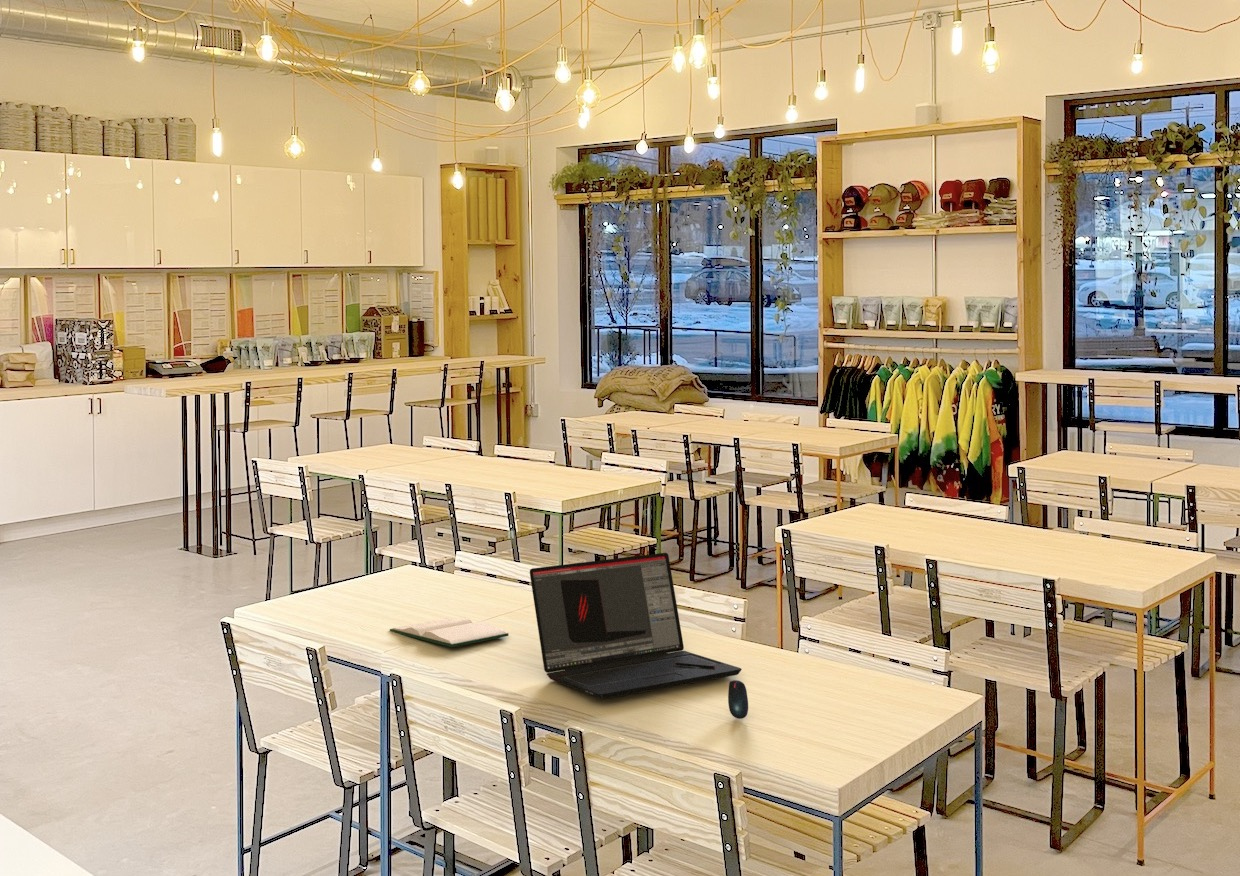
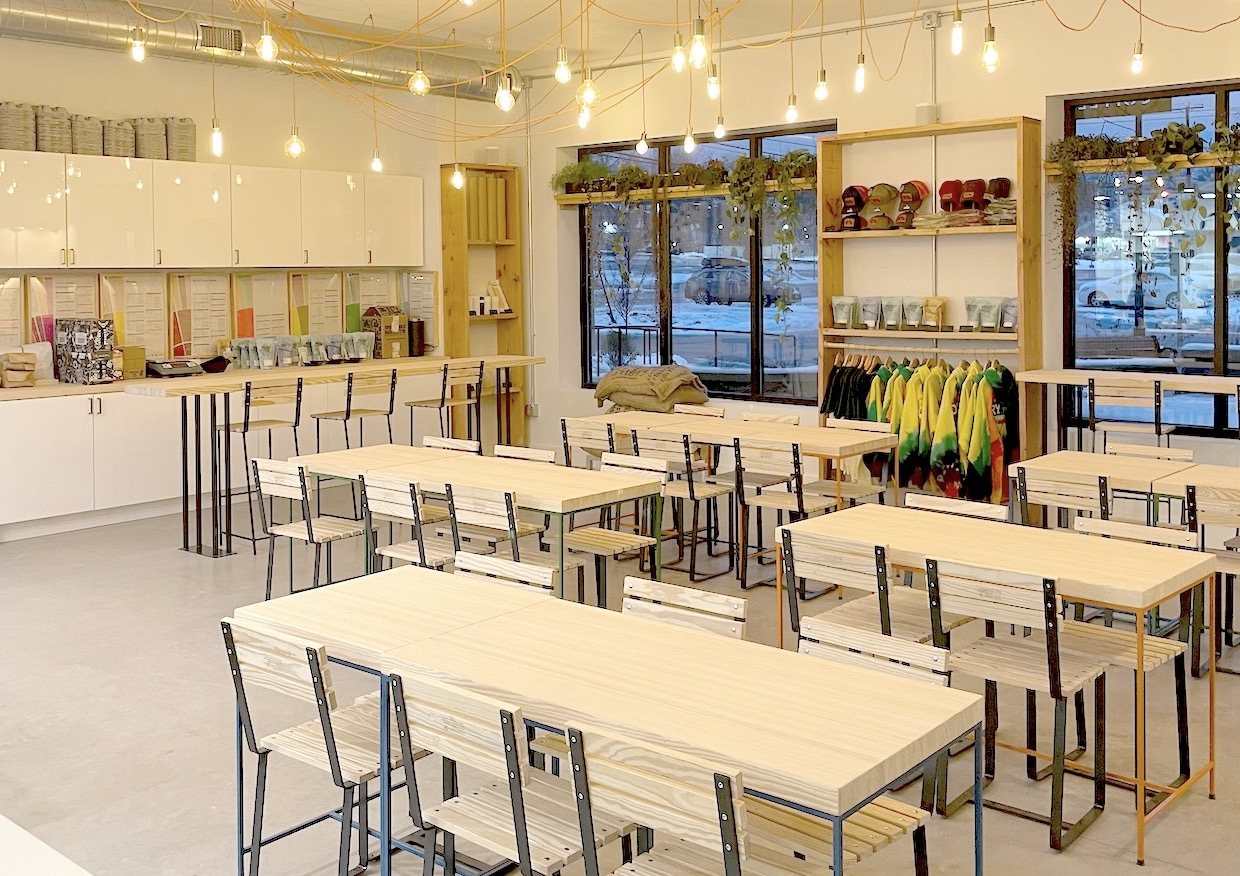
- hardback book (448, 629)
- laptop (635, 621)
- mouse (738, 699)
